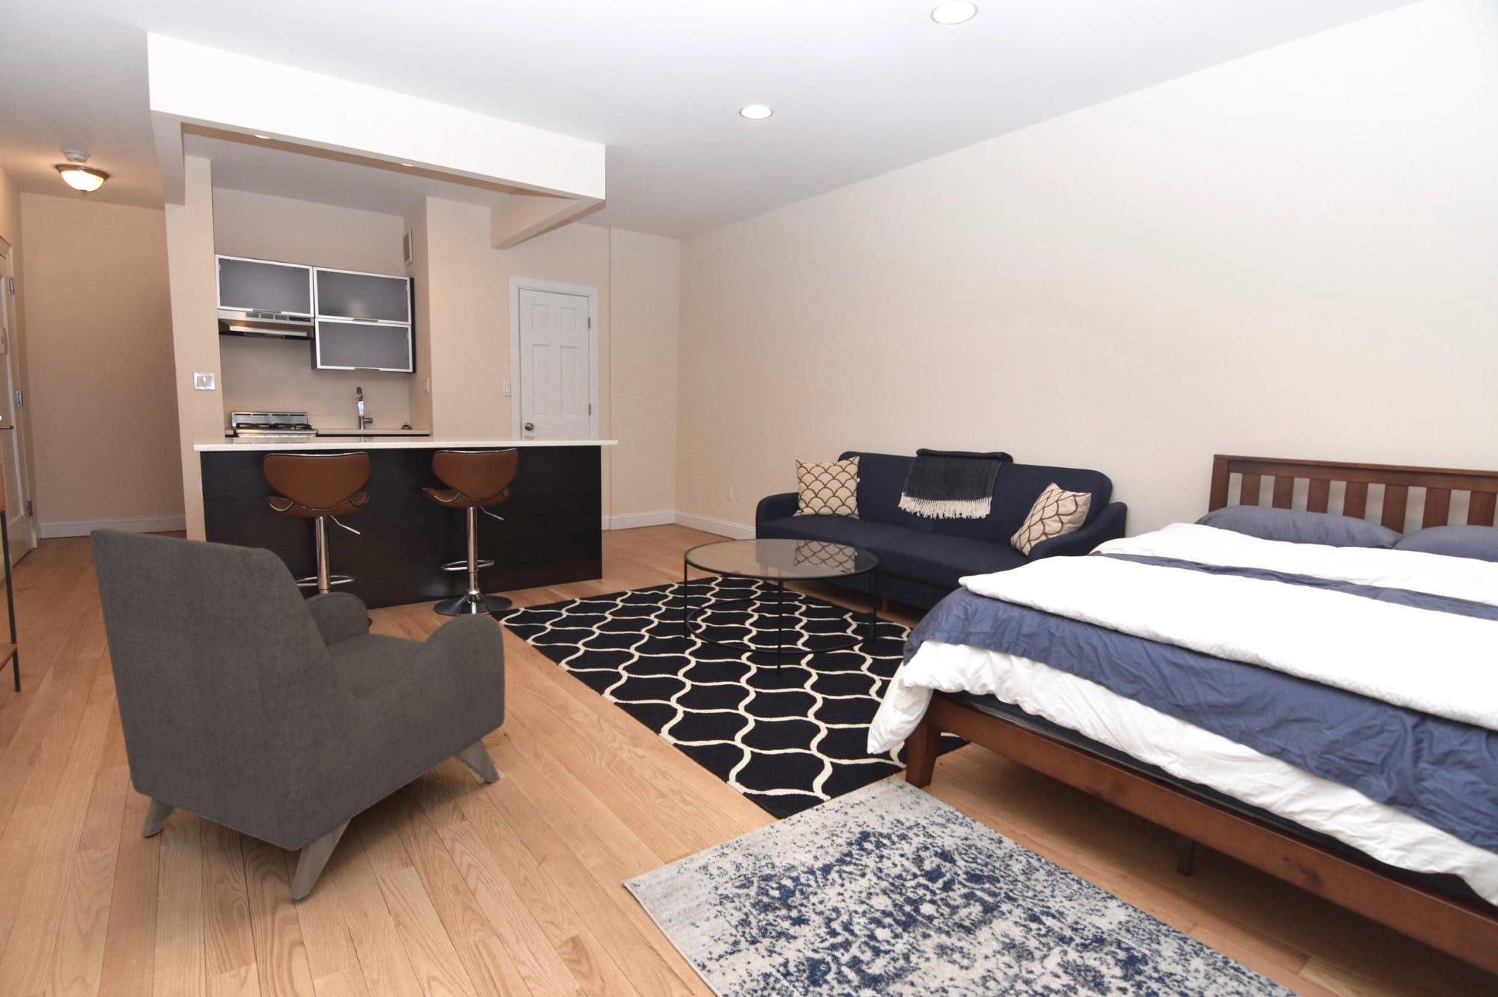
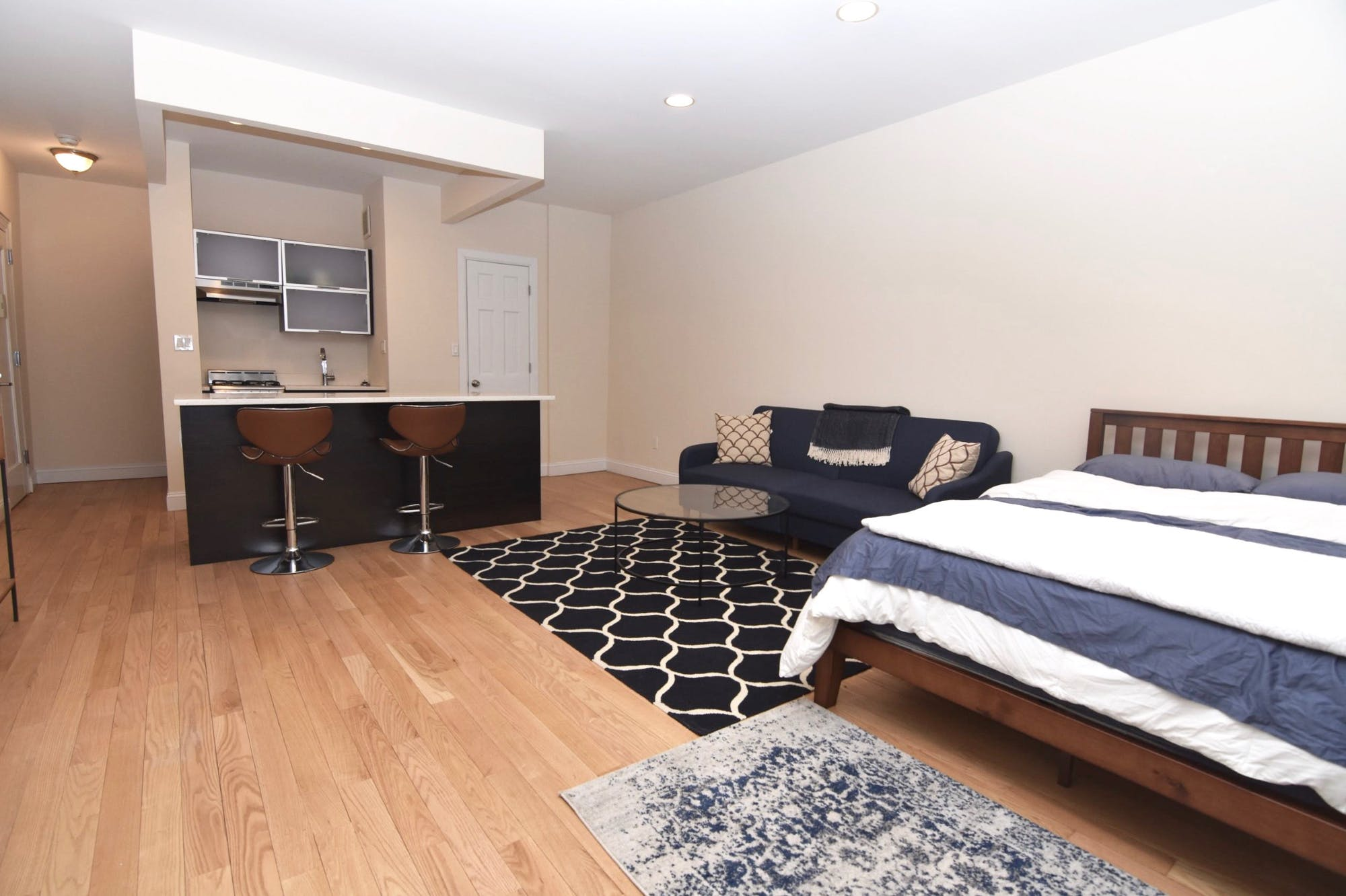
- armchair (325, 667)
